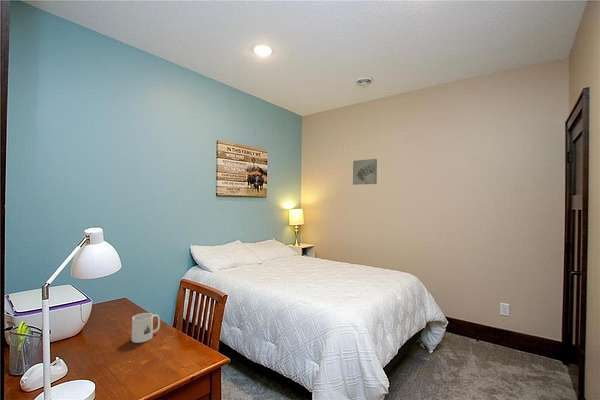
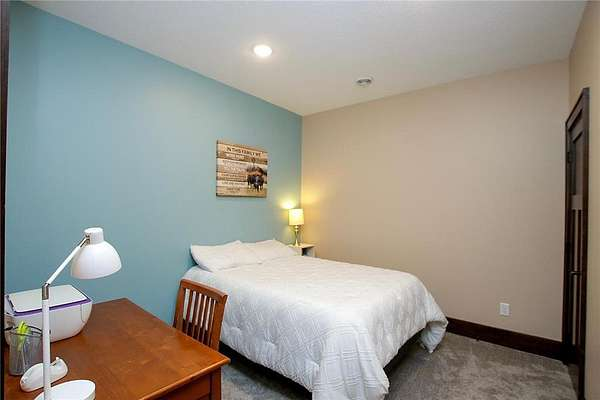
- wall art (364, 172)
- mug (146, 326)
